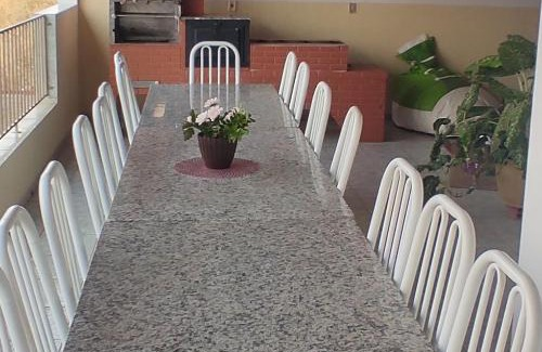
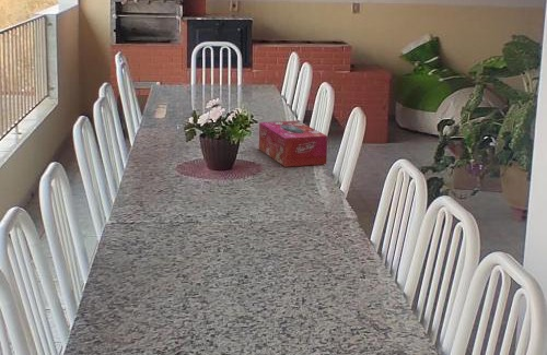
+ tissue box (291, 142)
